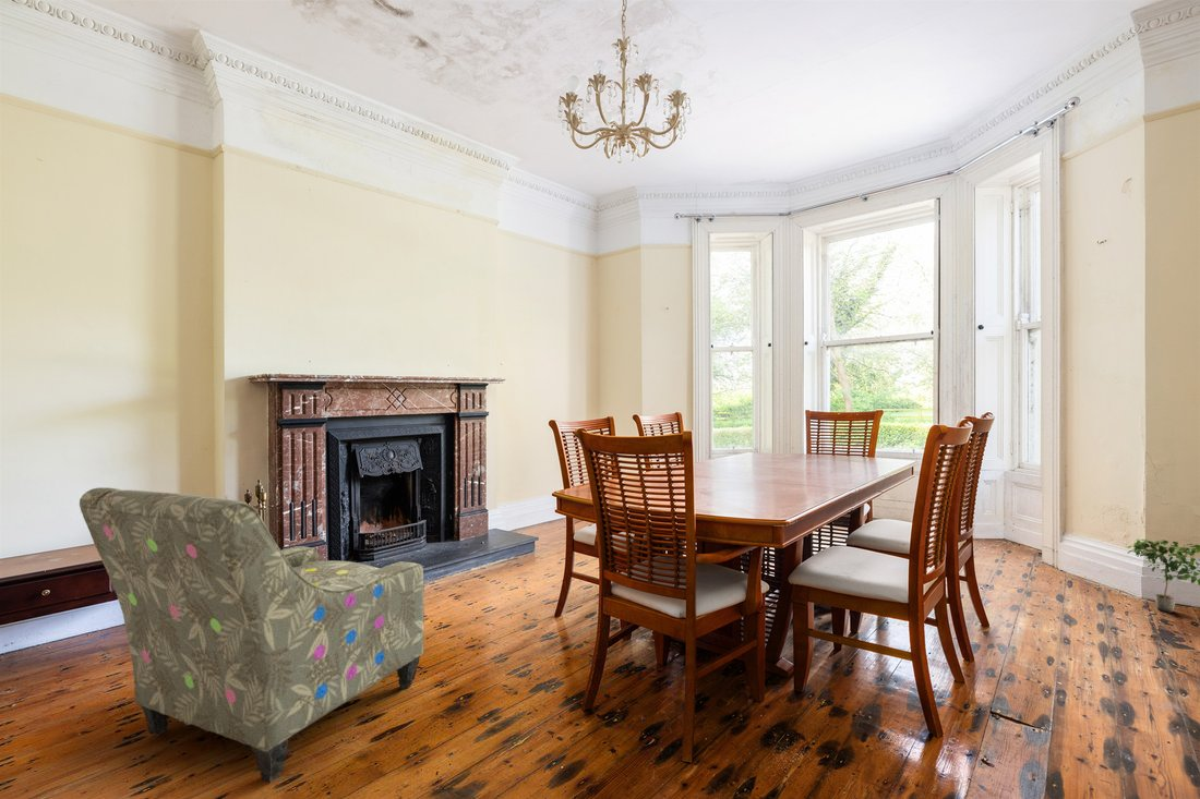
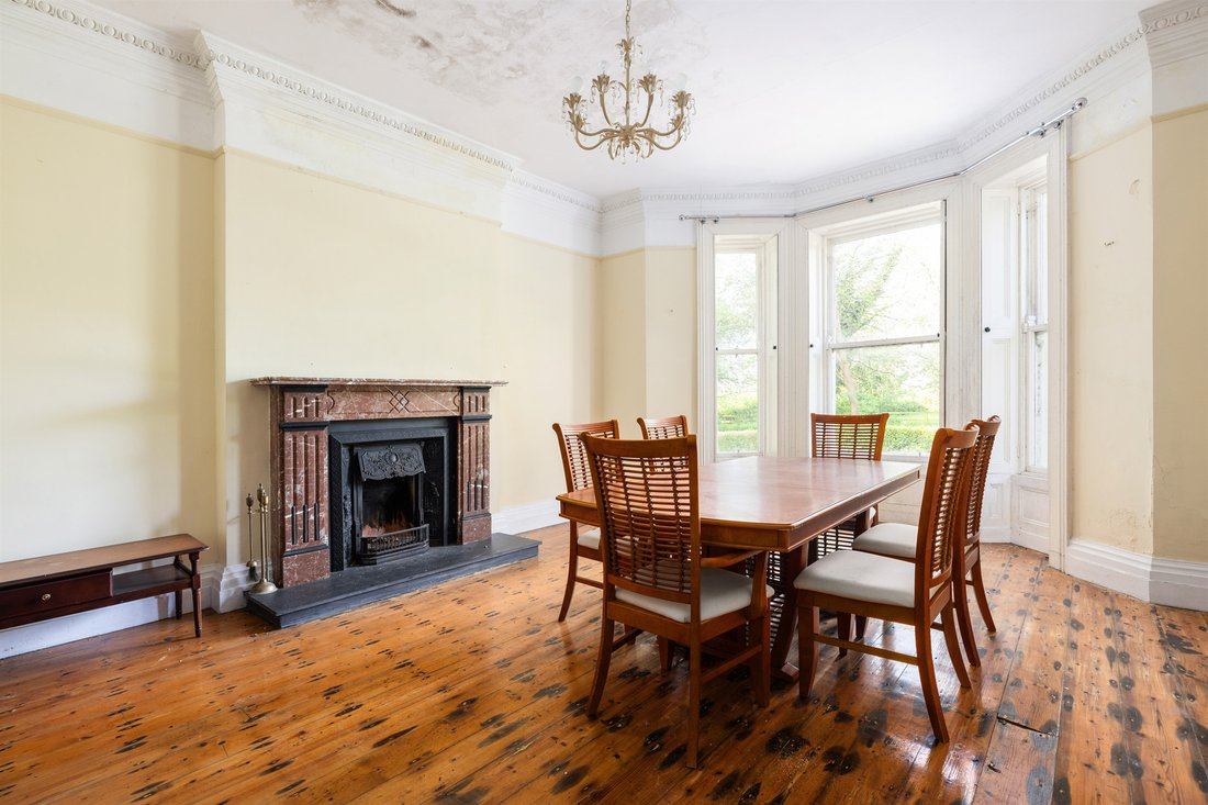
- potted plant (1161, 572)
- armchair (273, 597)
